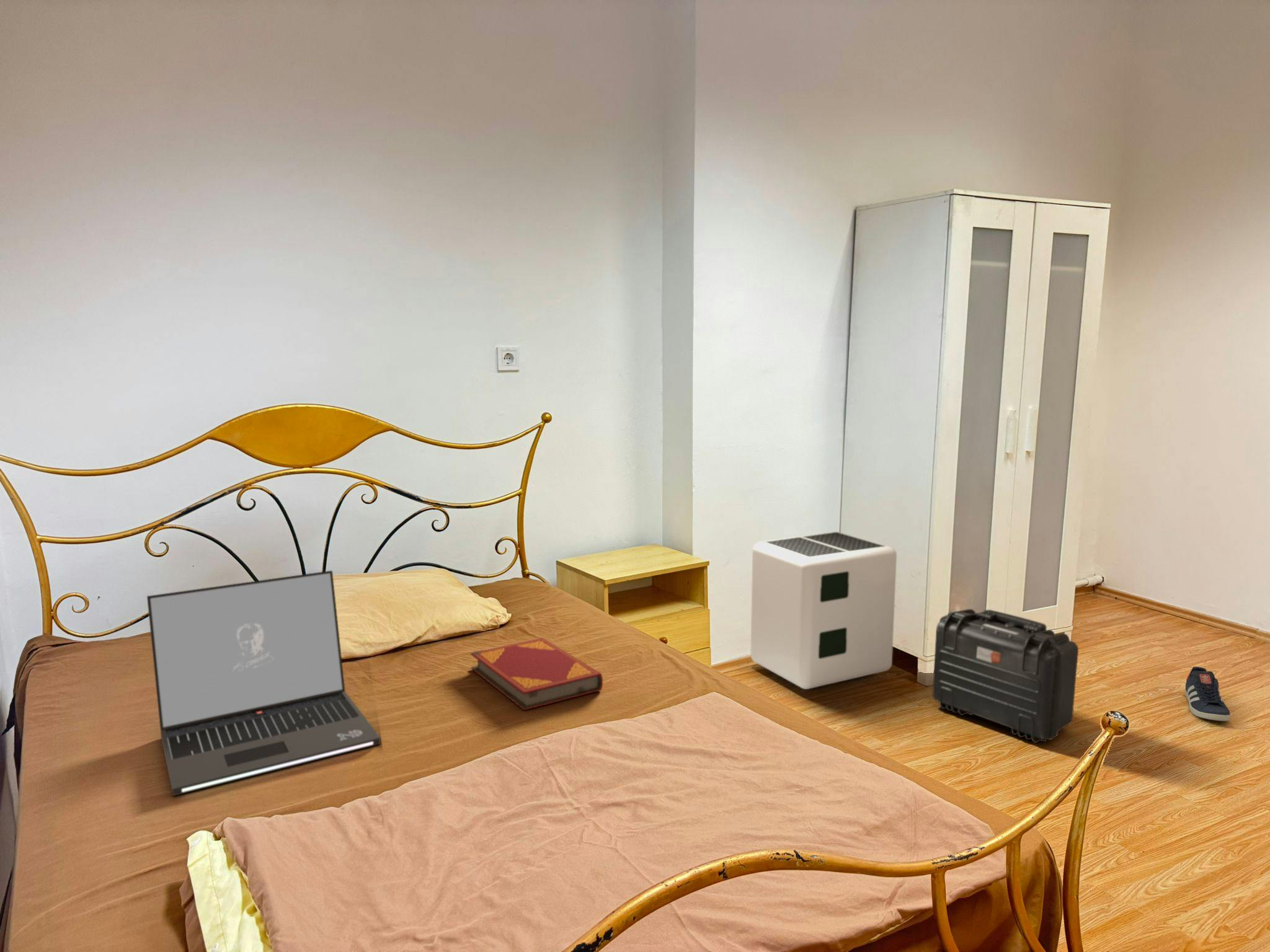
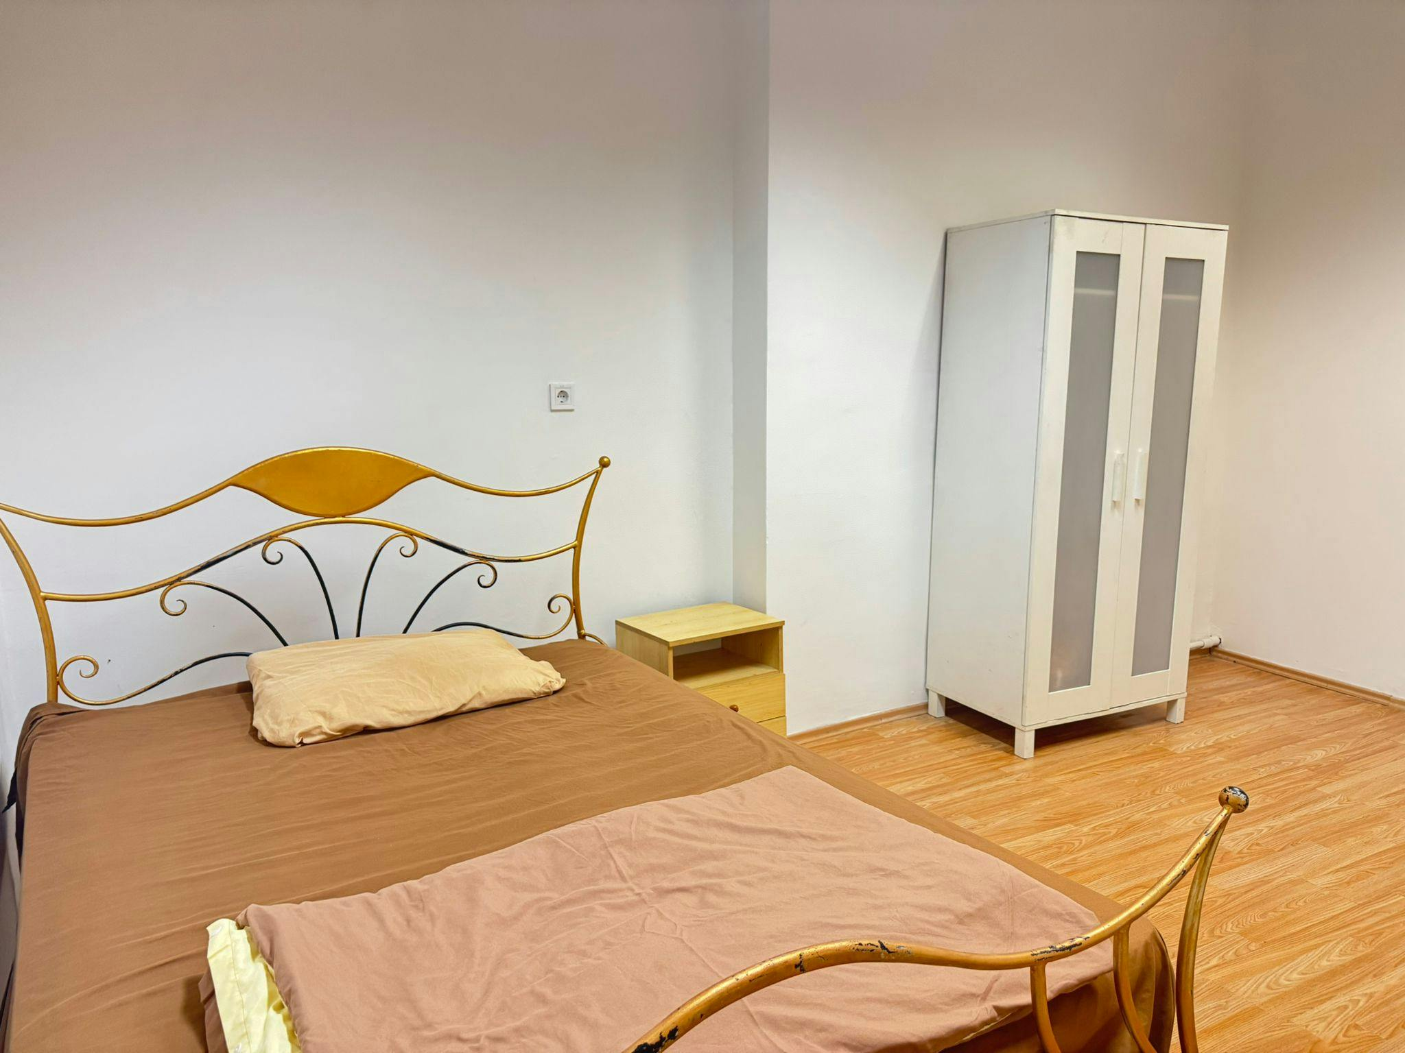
- air purifier (821, 607)
- sneaker (1206, 692)
- hardback book (535, 671)
- backpack (1003, 670)
- laptop (262, 669)
